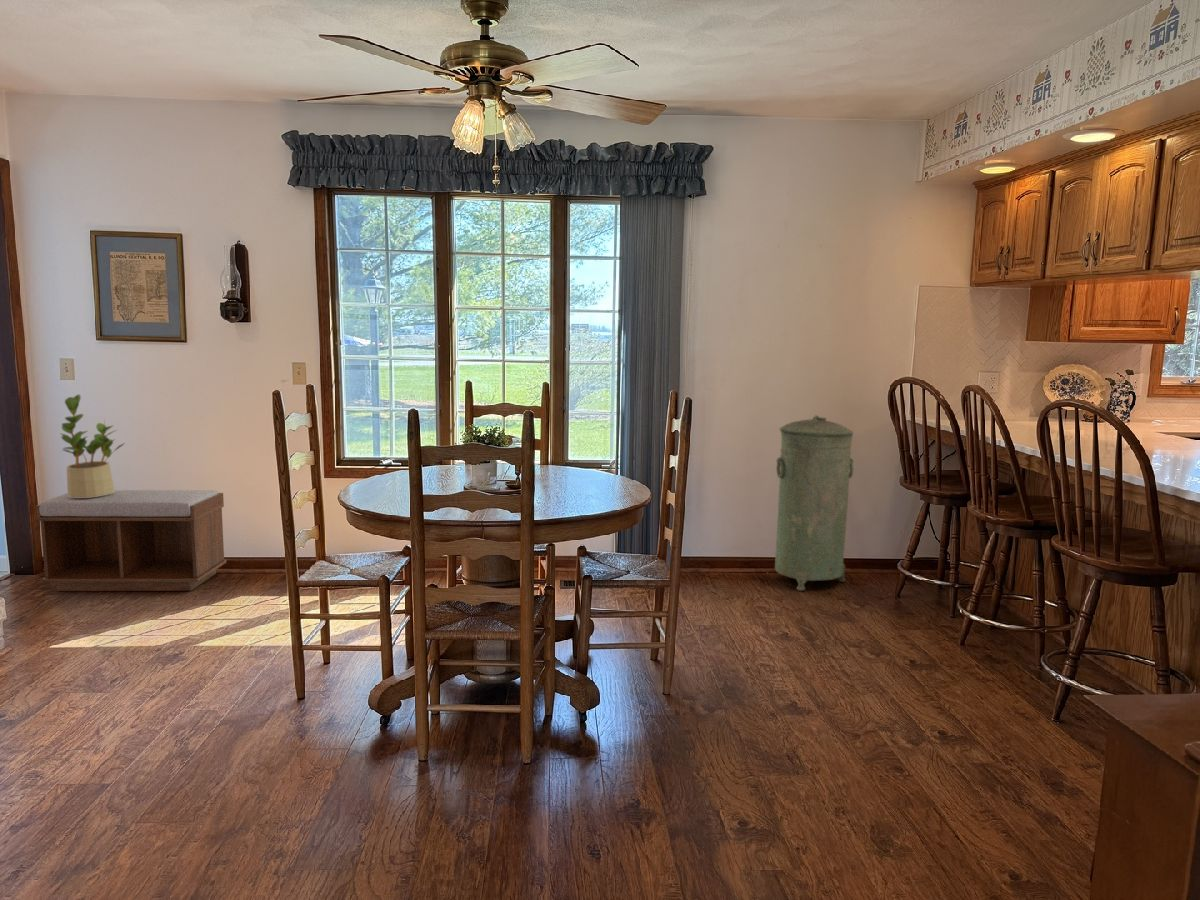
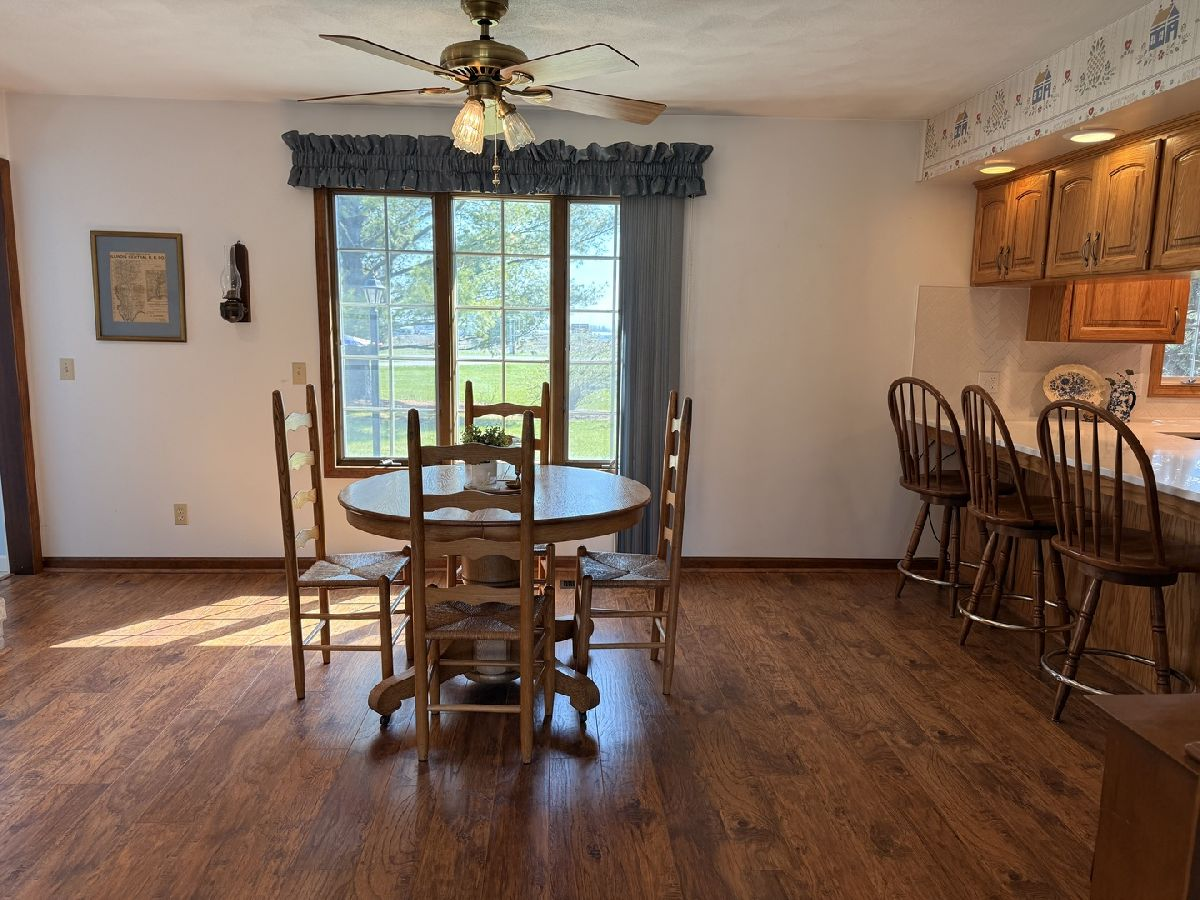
- trash can (813, 499)
- bench (136, 538)
- potted plant (95, 444)
